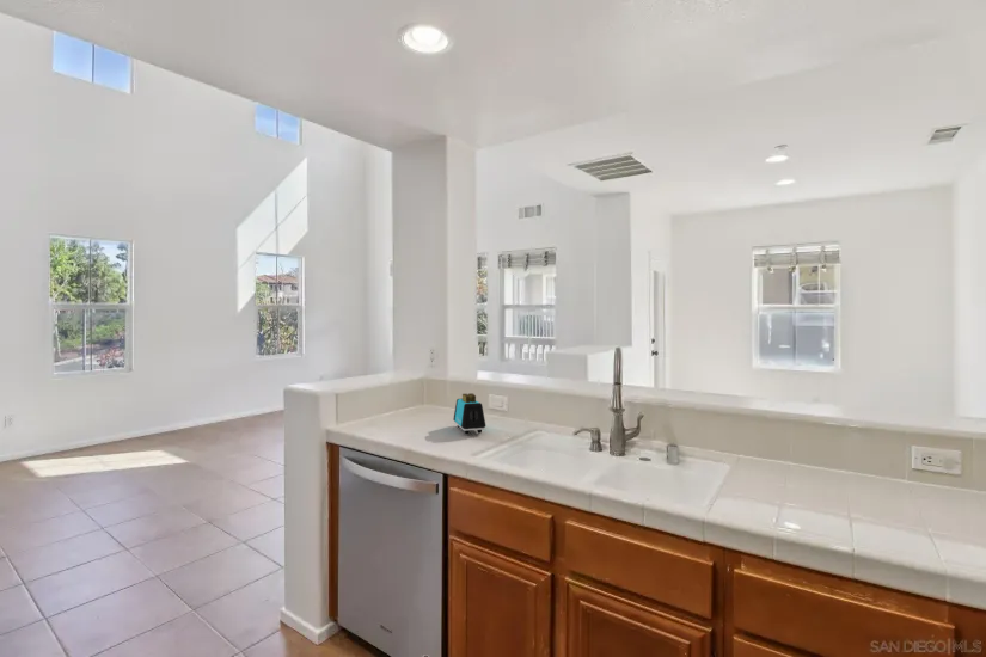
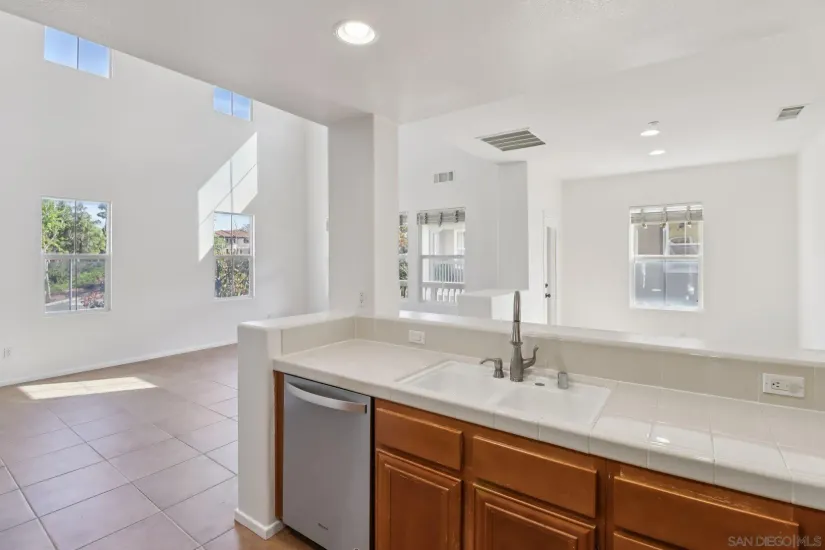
- toaster (468, 411)
